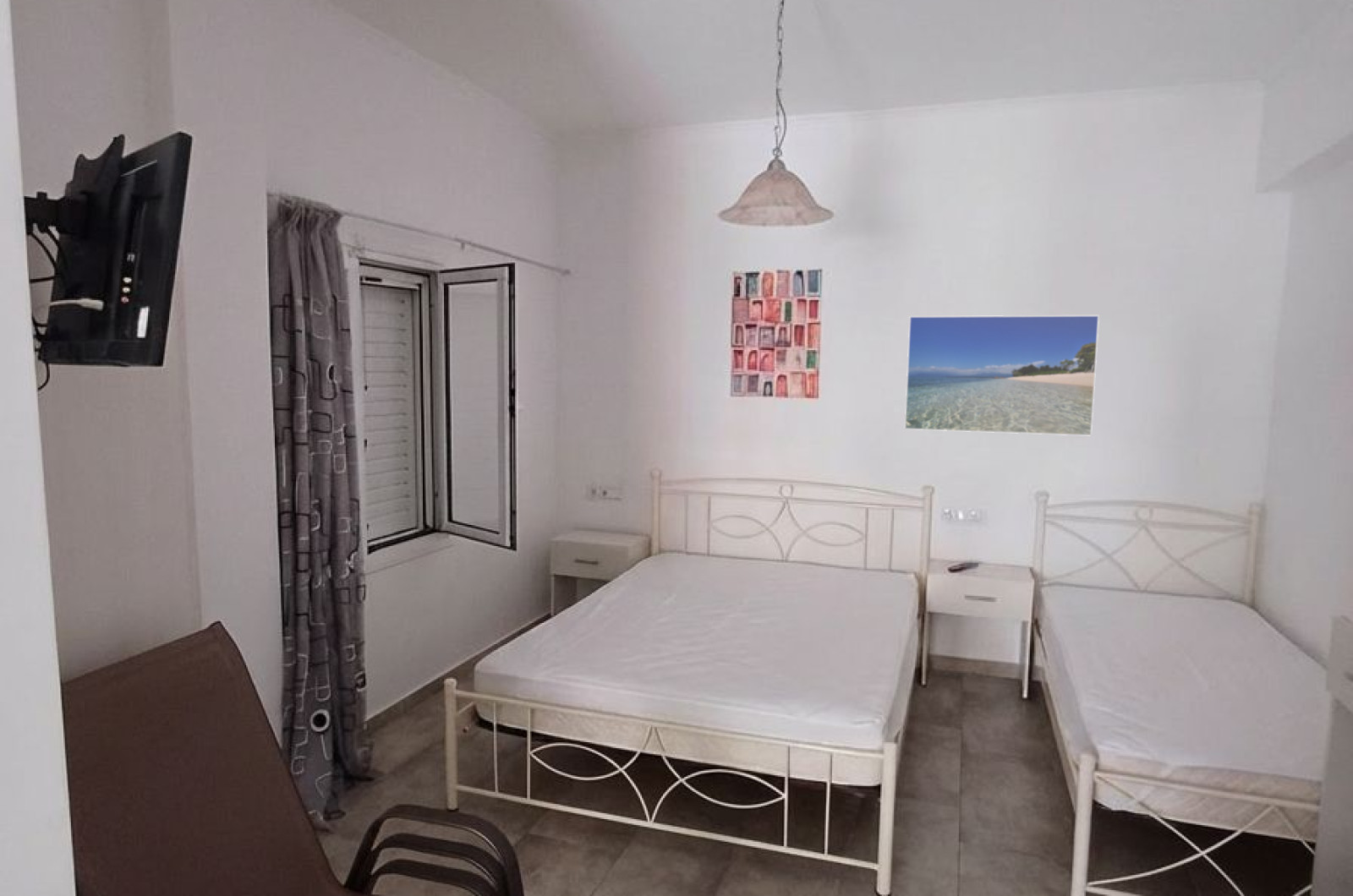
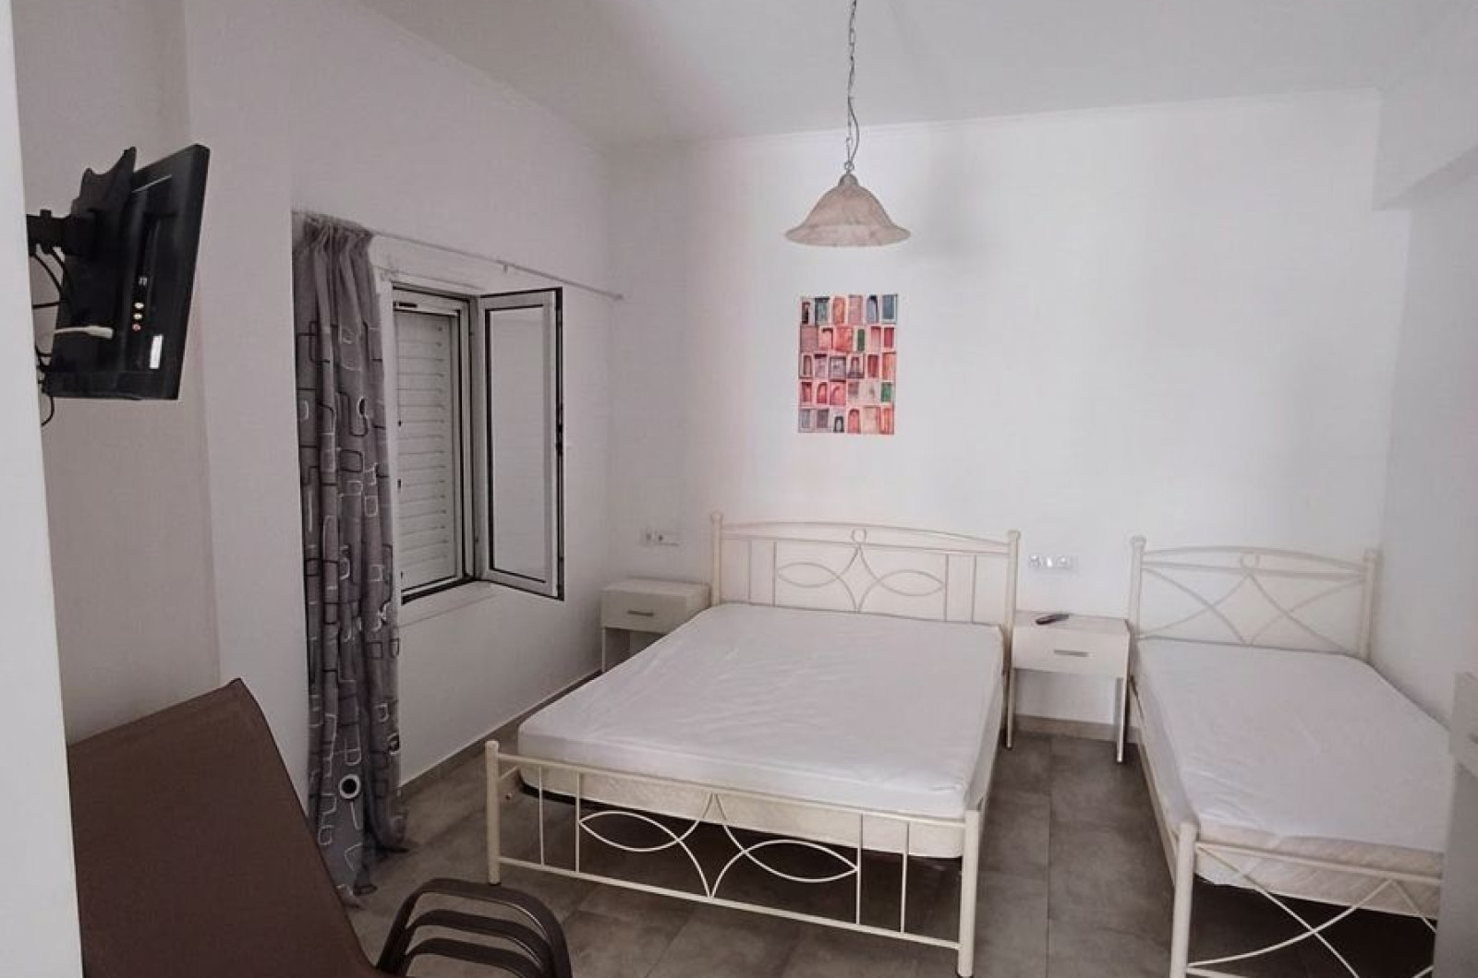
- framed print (997, 374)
